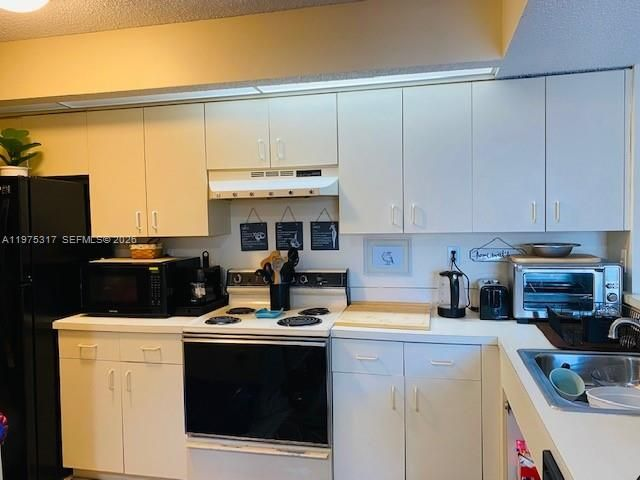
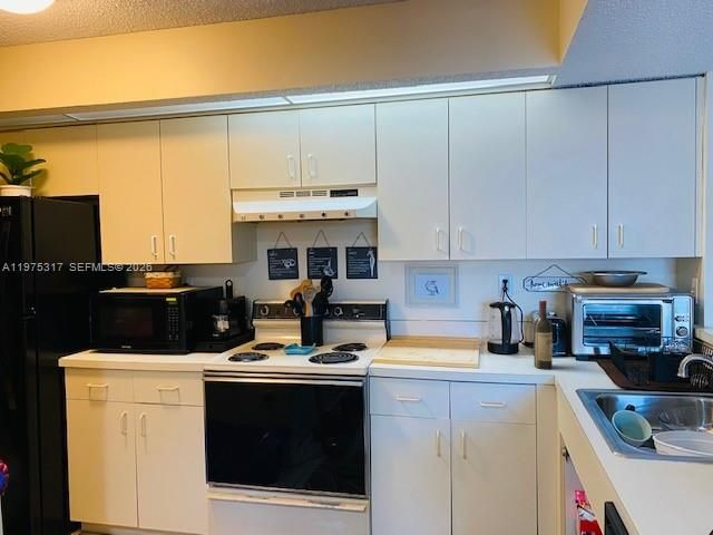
+ wine bottle (543, 333)
